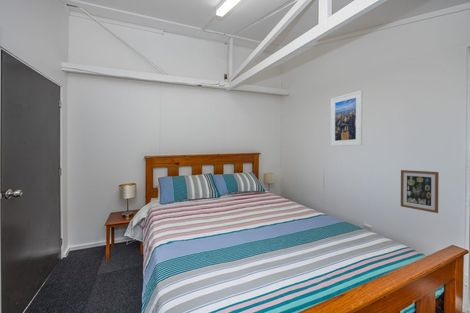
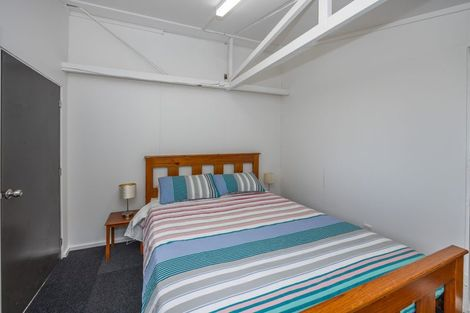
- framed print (345, 120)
- wall art (418, 190)
